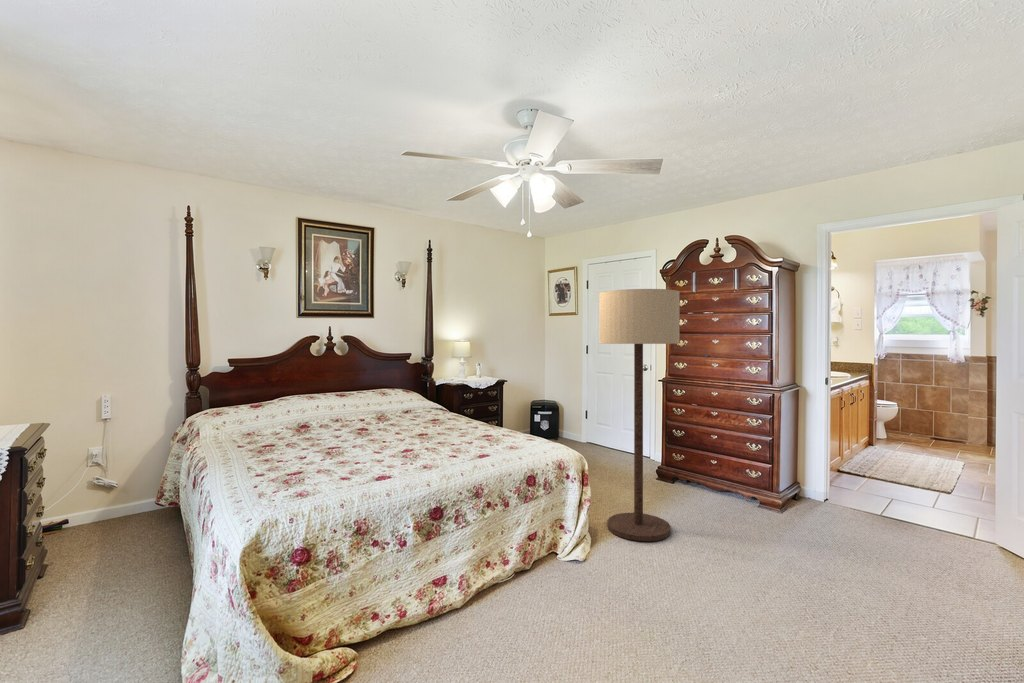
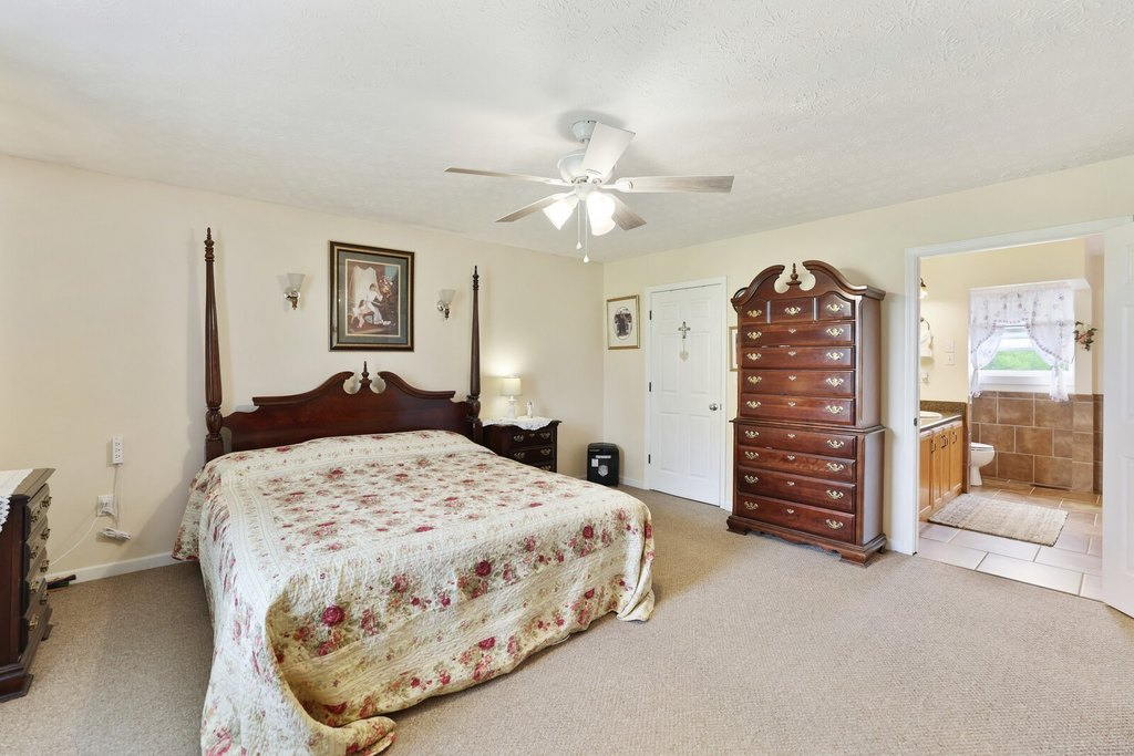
- floor lamp (638, 410)
